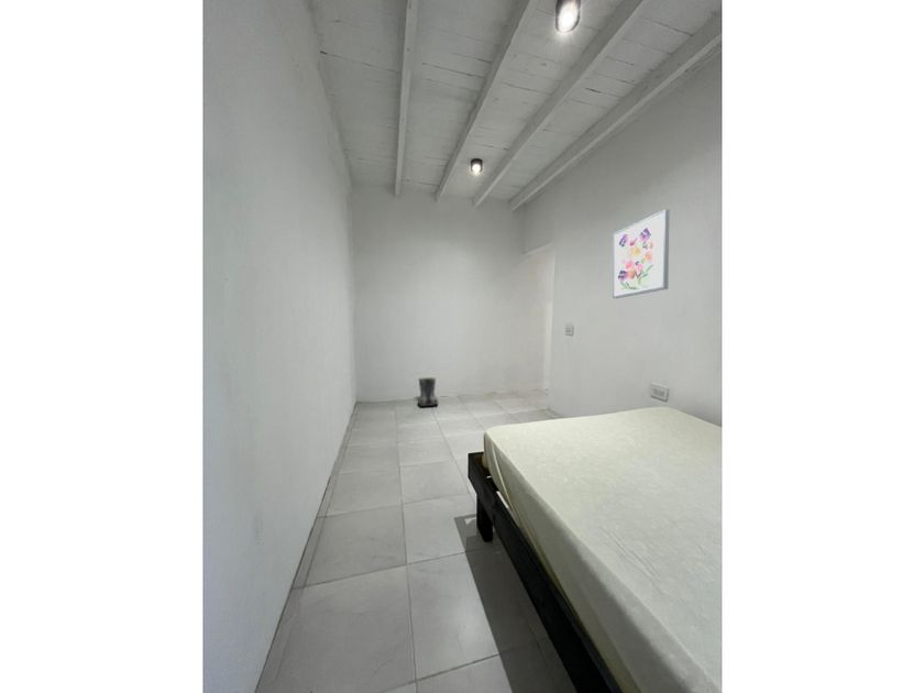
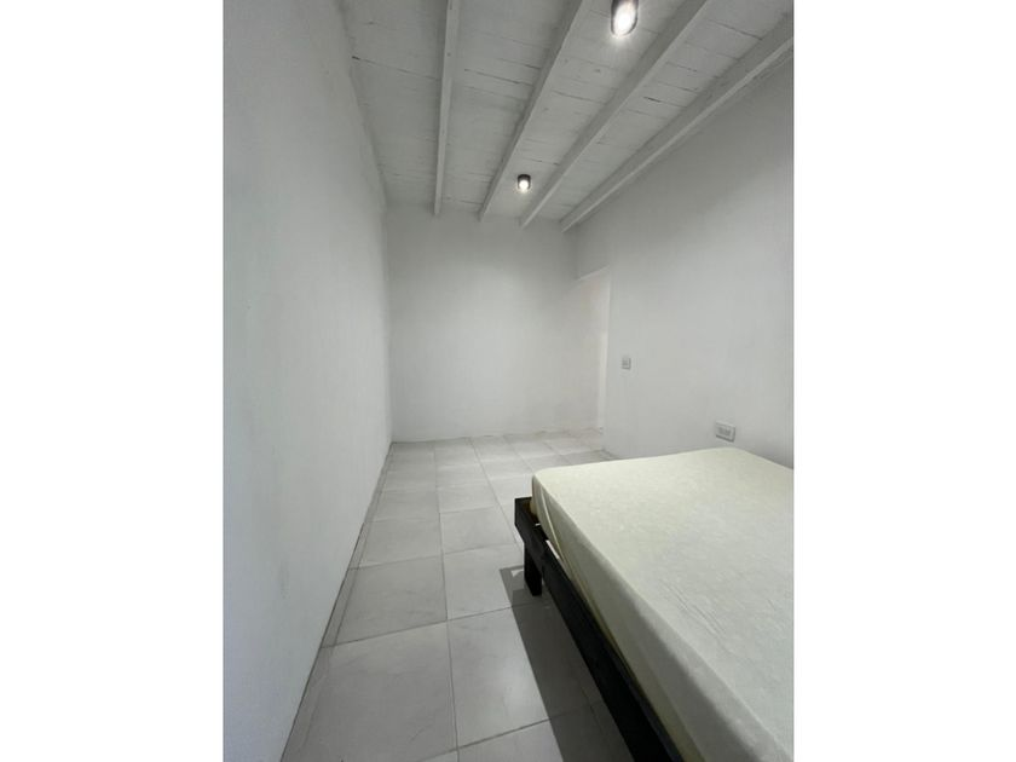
- wall art (638, 258)
- boots (427, 391)
